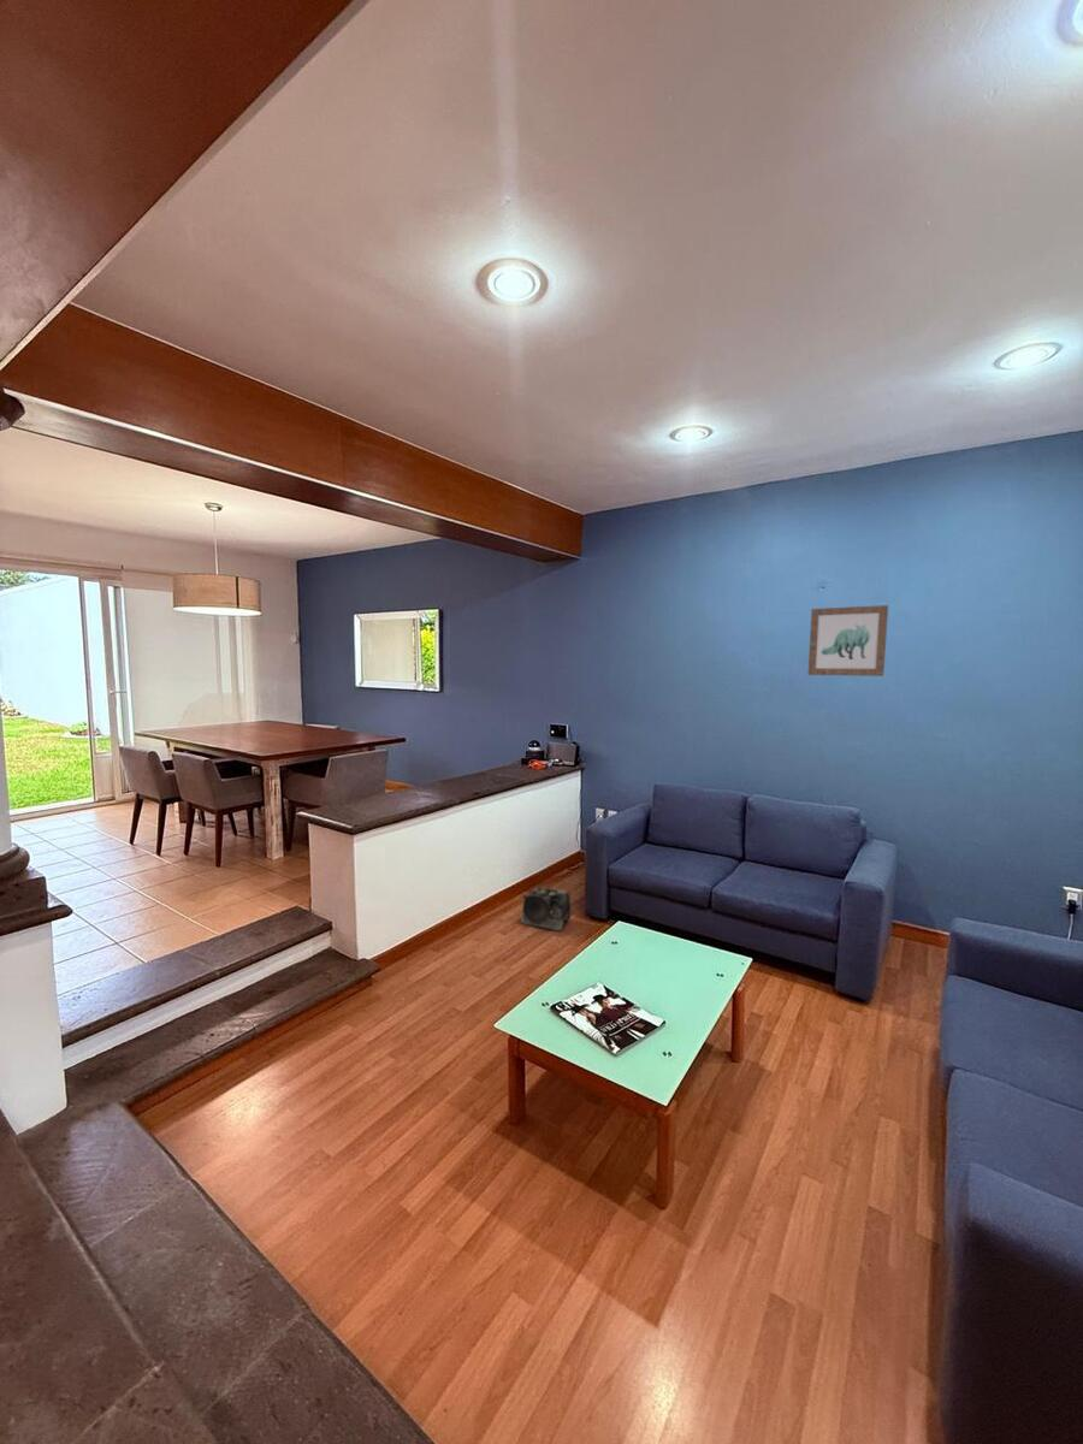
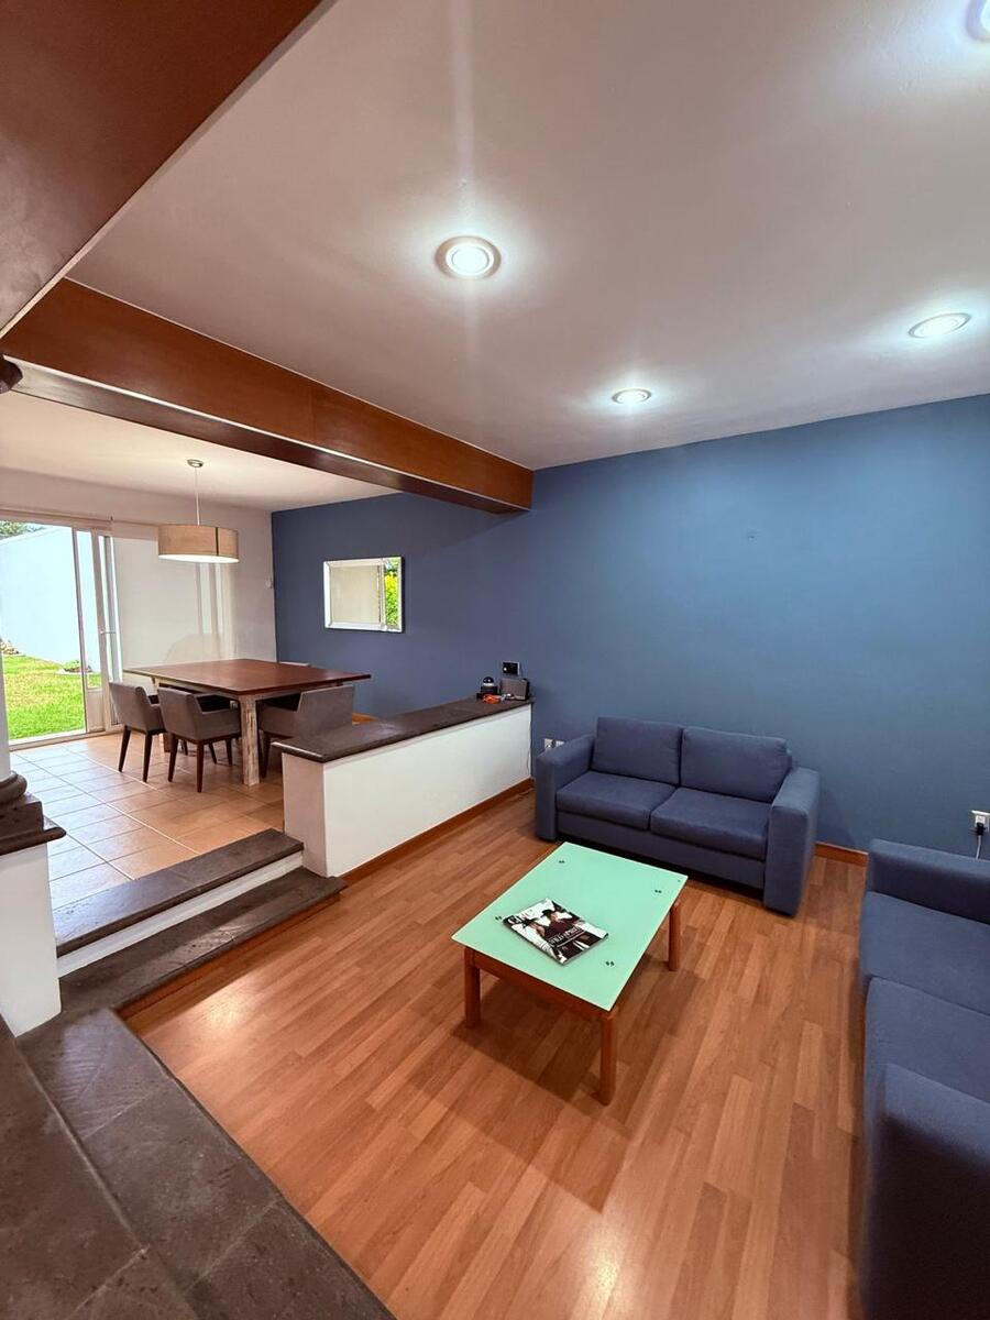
- wall art (846, 641)
- speaker (545, 906)
